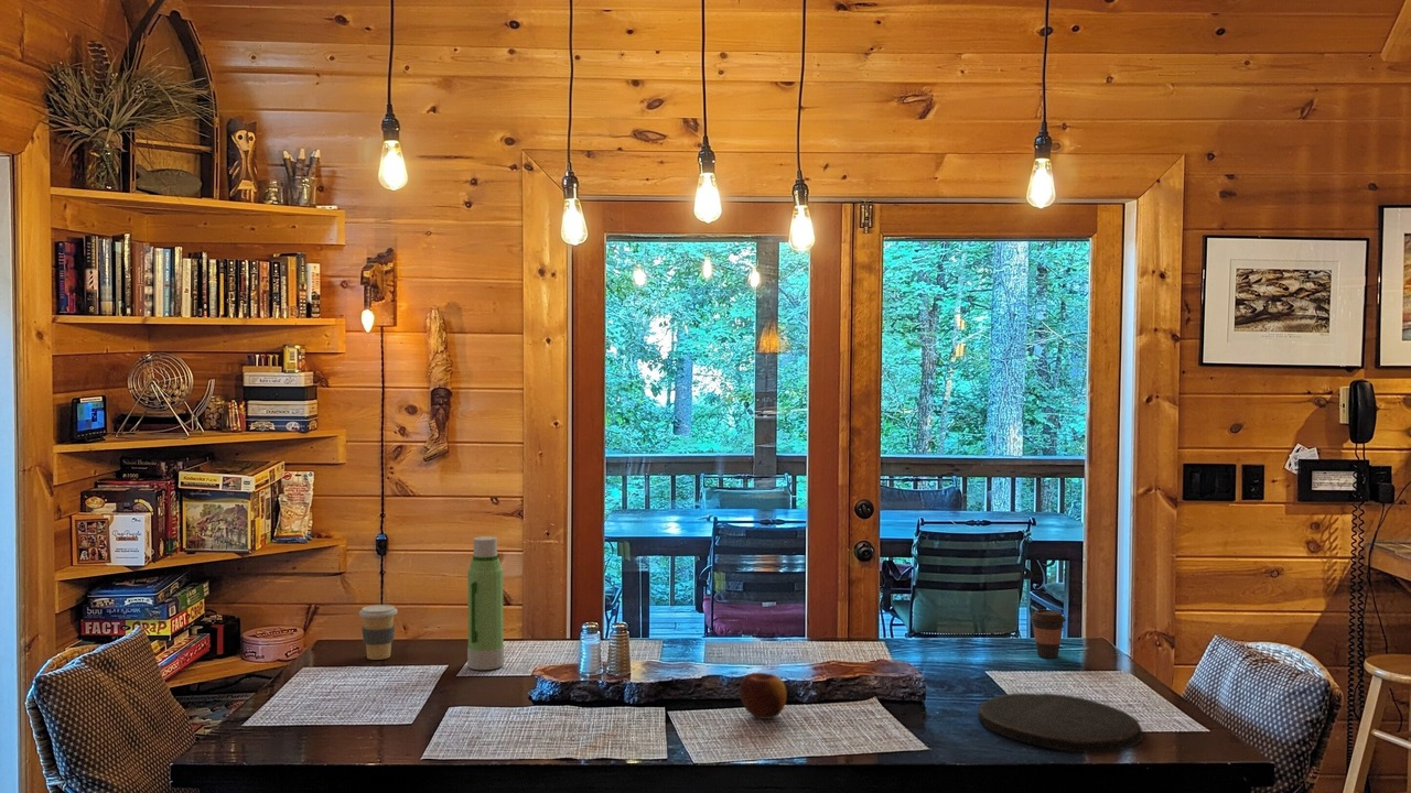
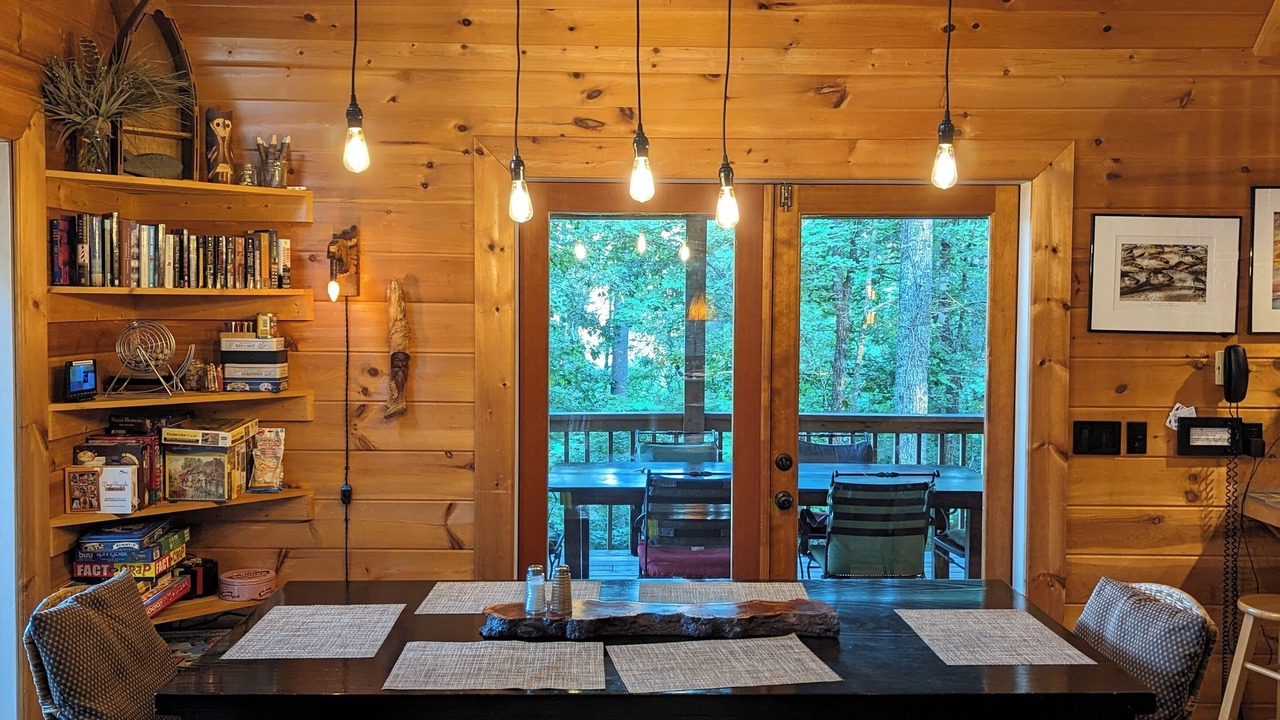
- coffee cup (378, 632)
- water bottle (484, 601)
- apple (763, 696)
- coffee cup (1047, 633)
- plate (1057, 718)
